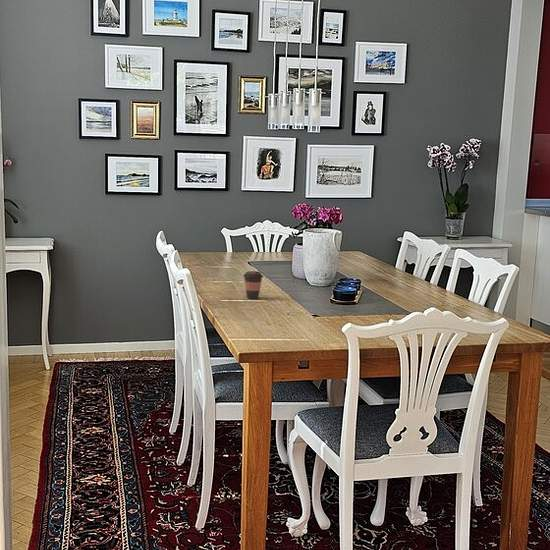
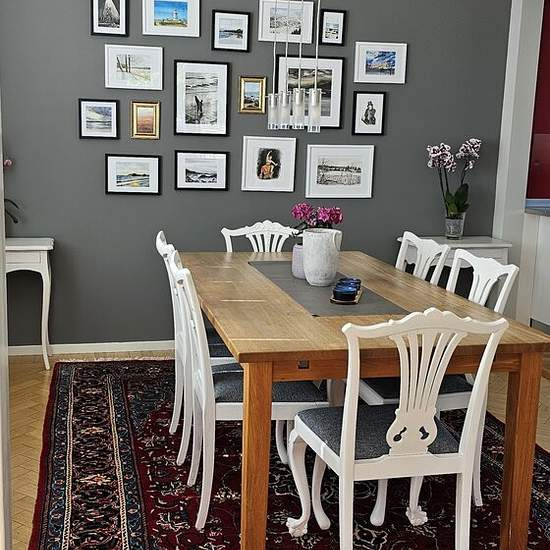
- coffee cup (252, 285)
